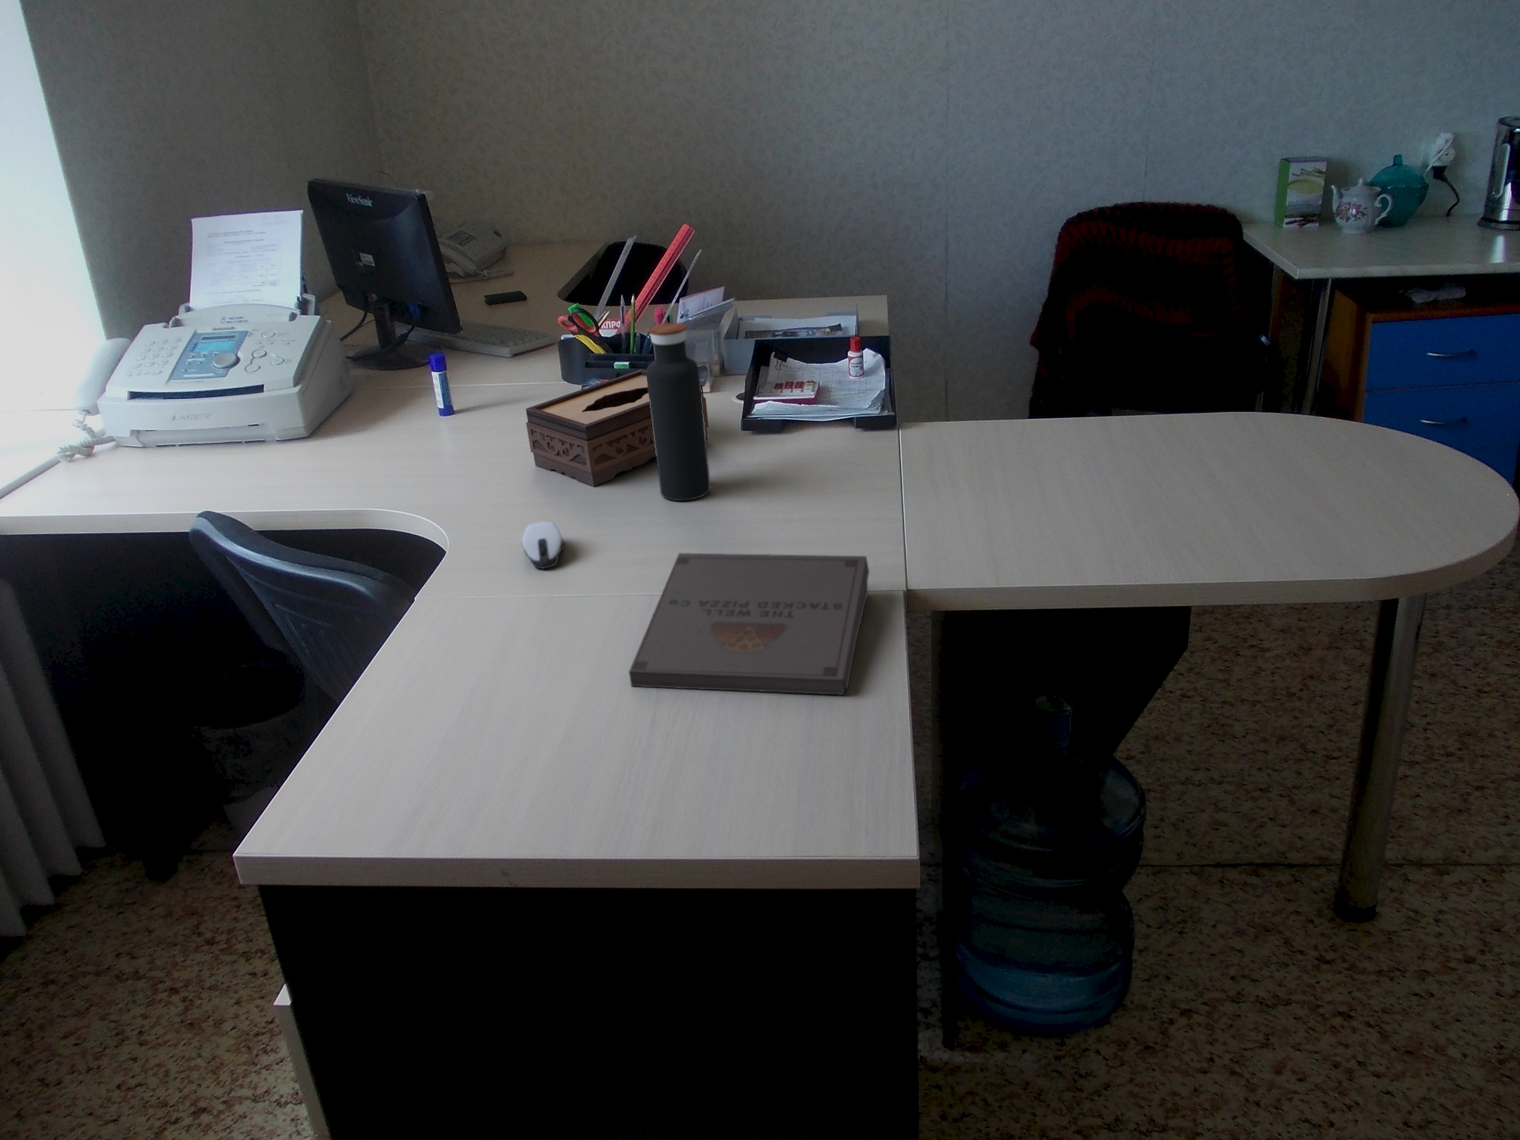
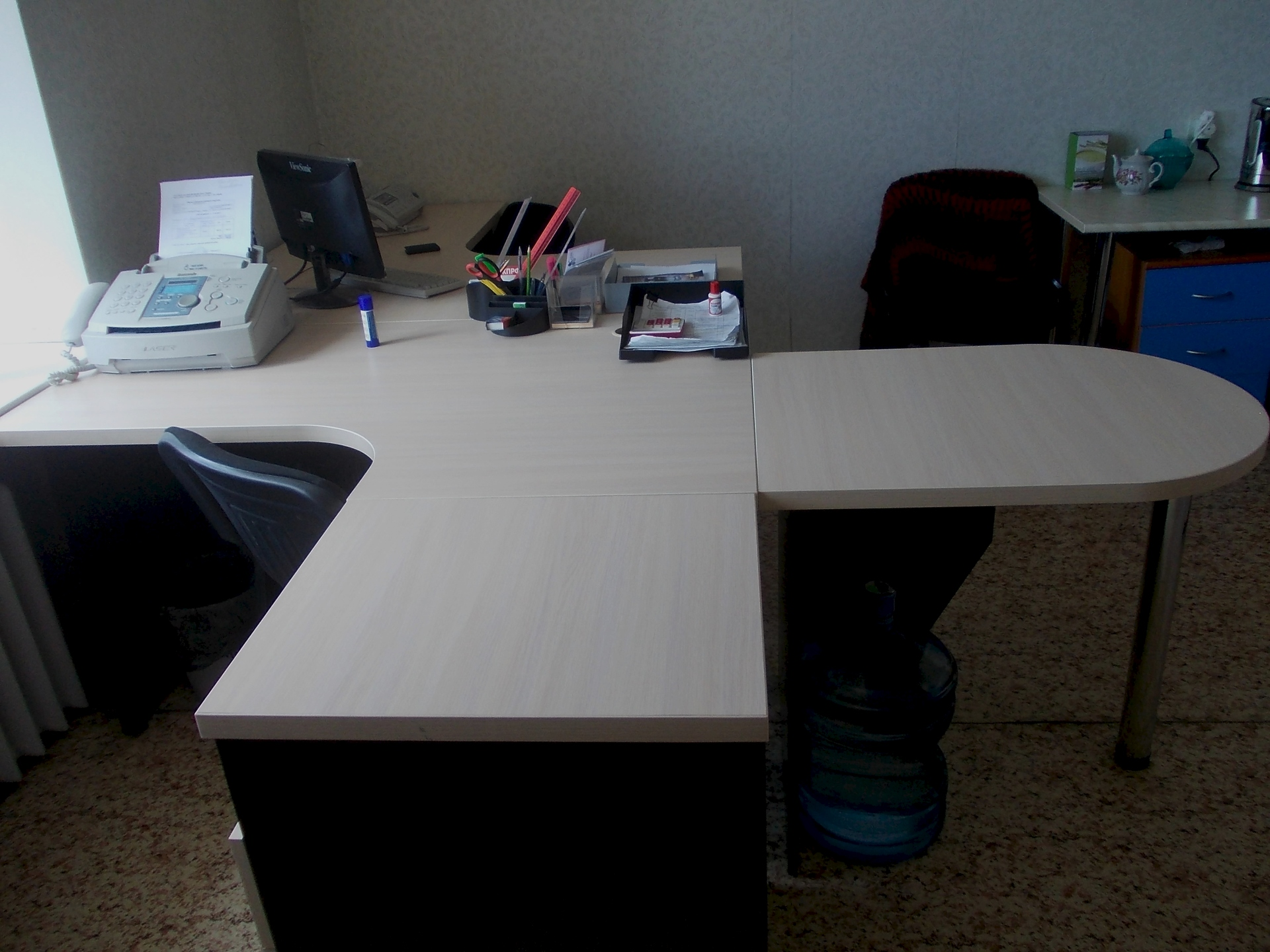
- tissue box (619, 424)
- pizza box (754, 617)
- computer mouse (542, 541)
- water bottle (677, 412)
